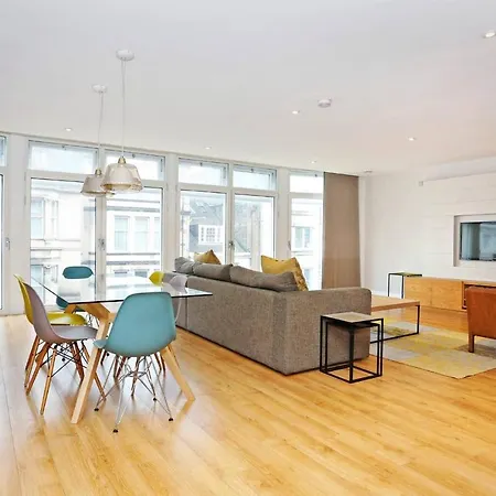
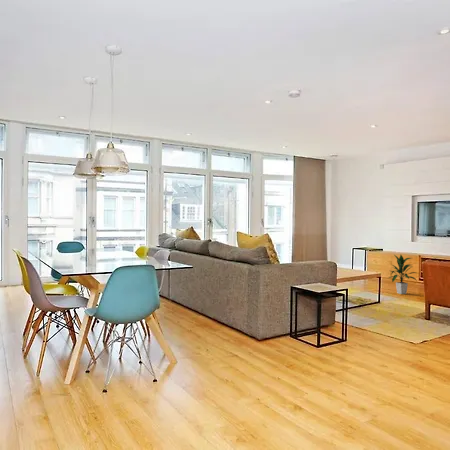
+ indoor plant (401, 273)
